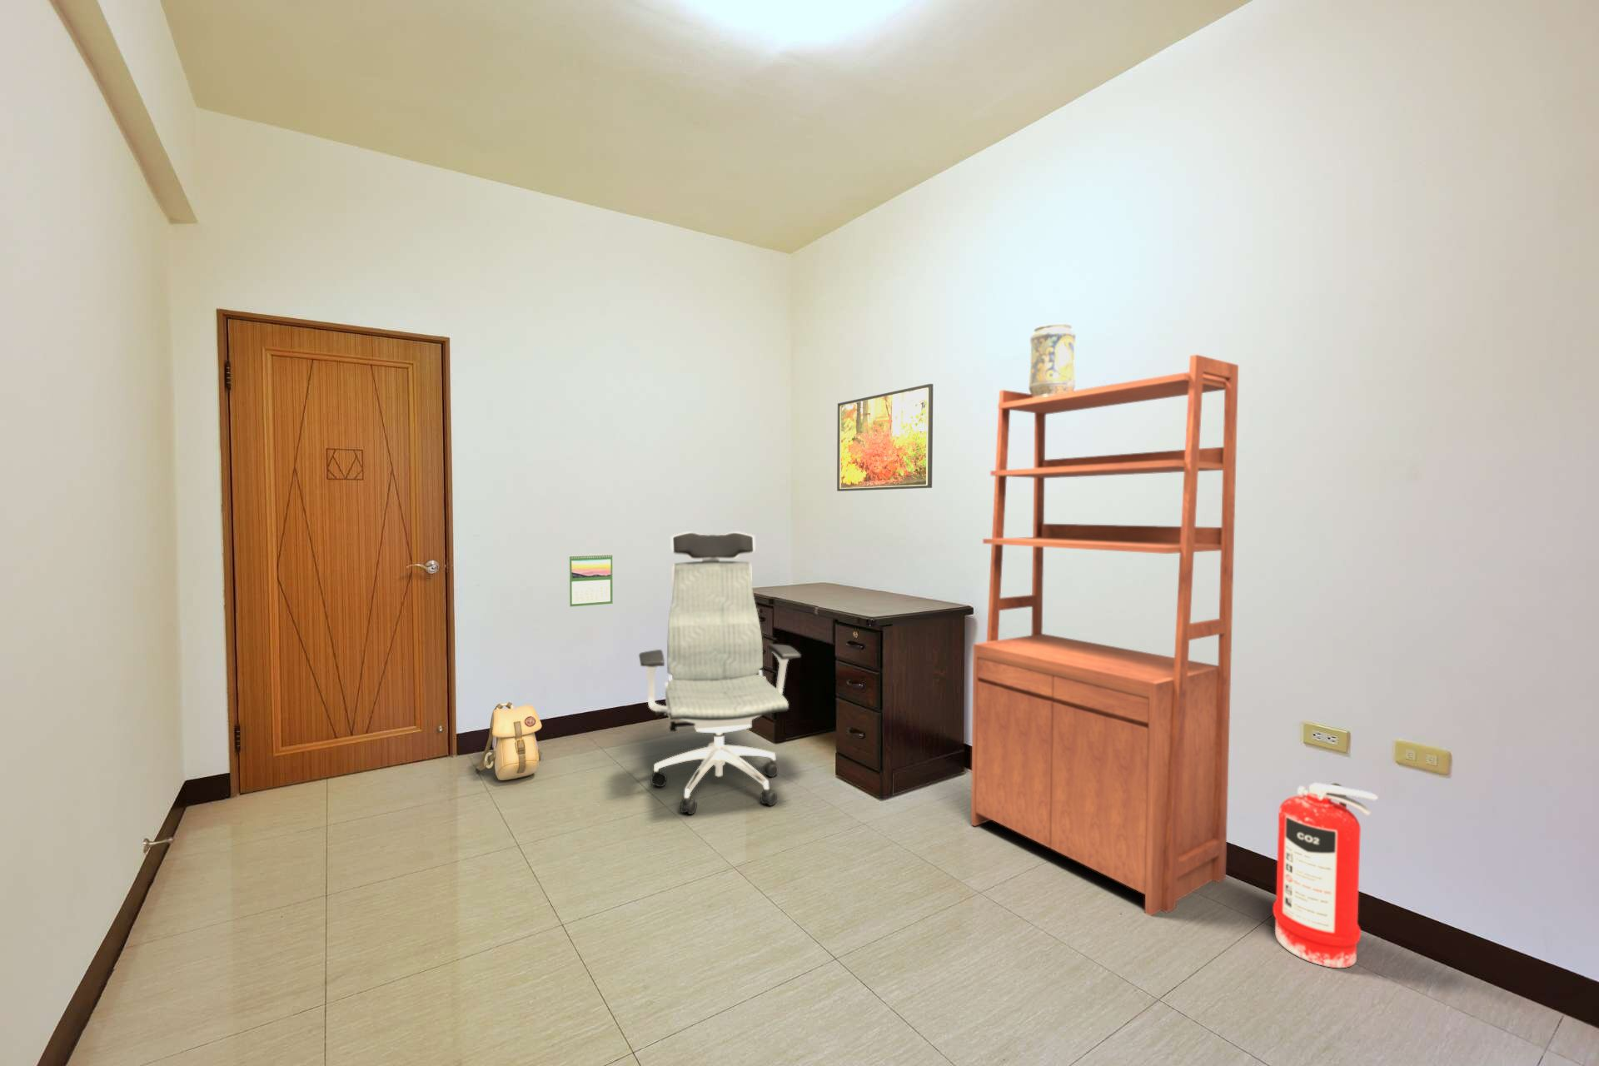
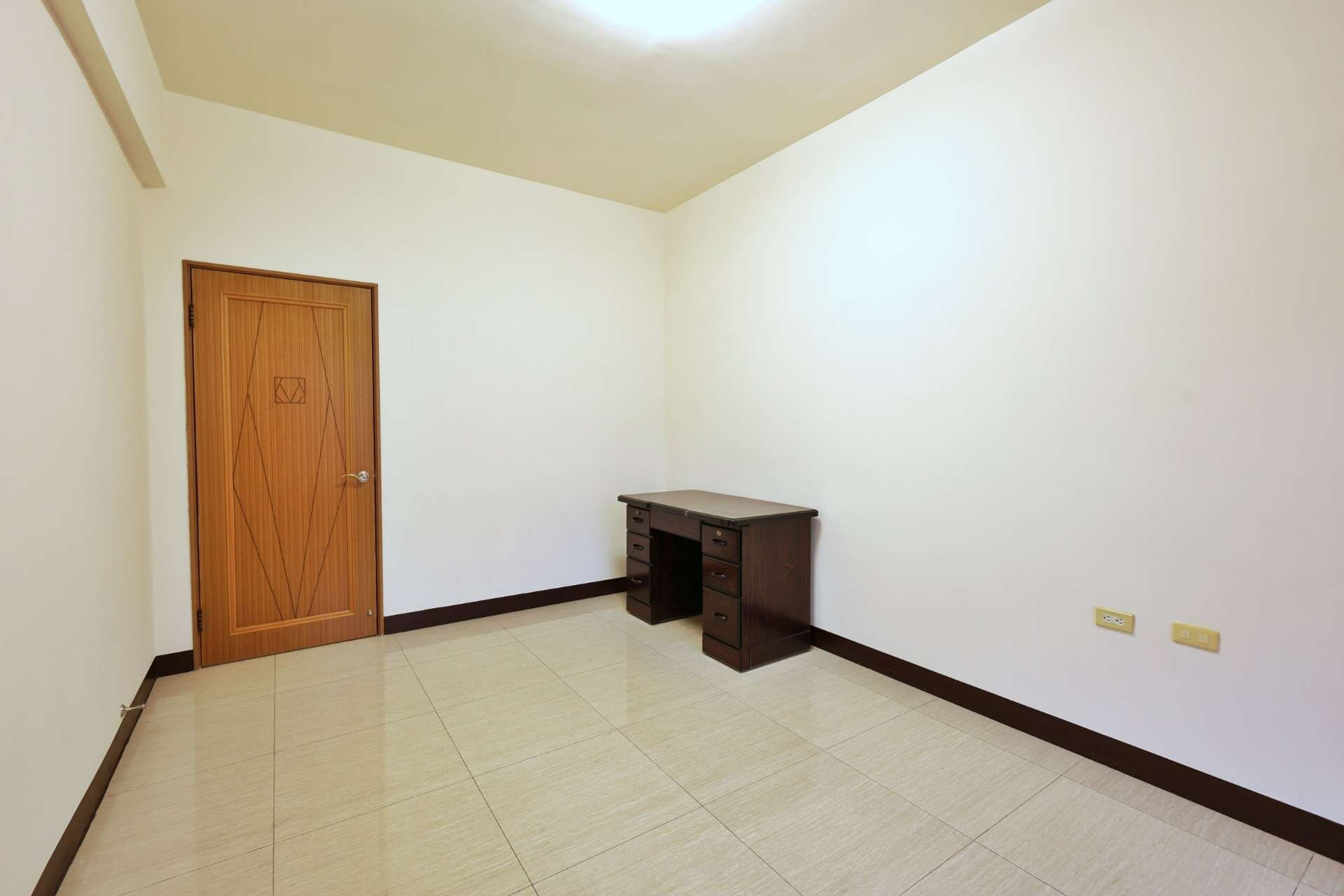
- office chair (719, 661)
- fire extinguisher (1329, 861)
- calendar (591, 578)
- decorative vase (1052, 359)
- backpack (512, 736)
- bookshelf (1086, 641)
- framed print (880, 441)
